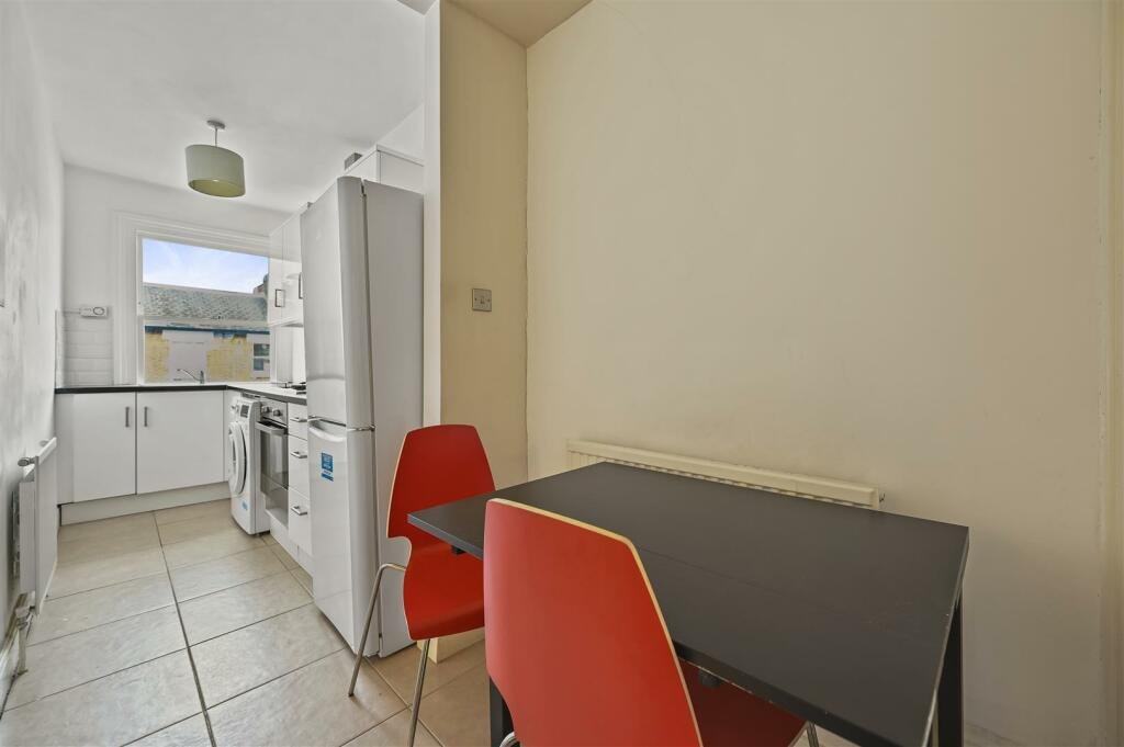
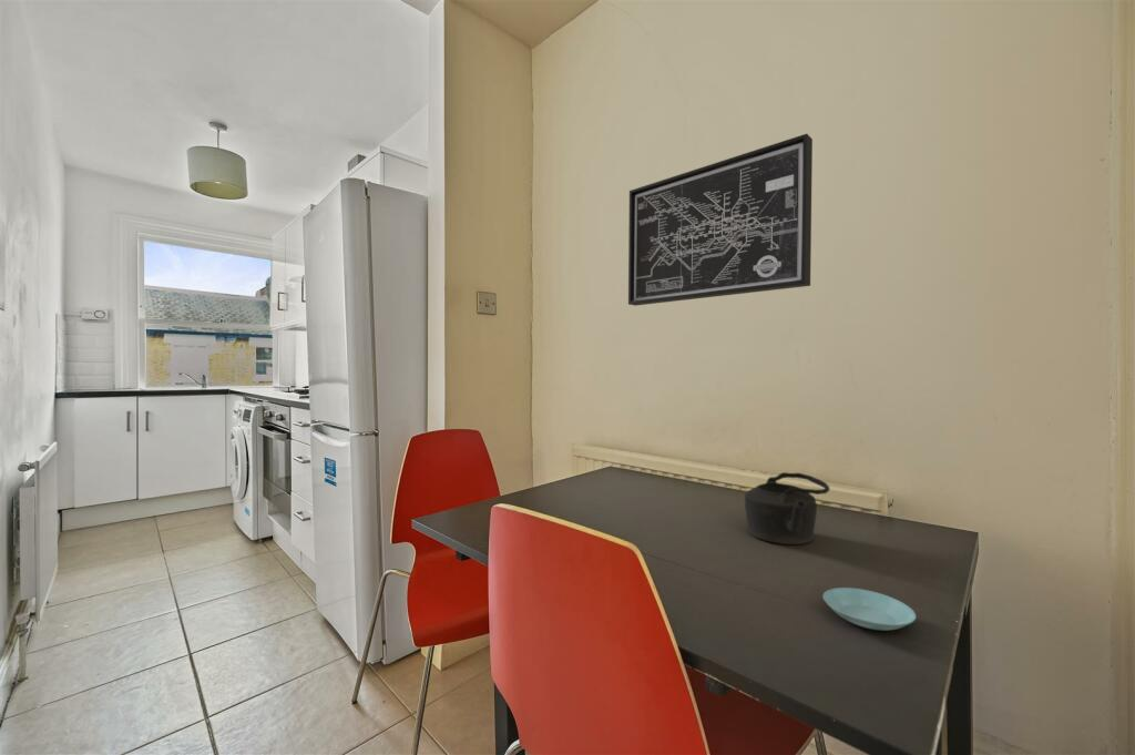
+ wall art (708, 232)
+ teapot (785, 509)
+ saucer (867, 611)
